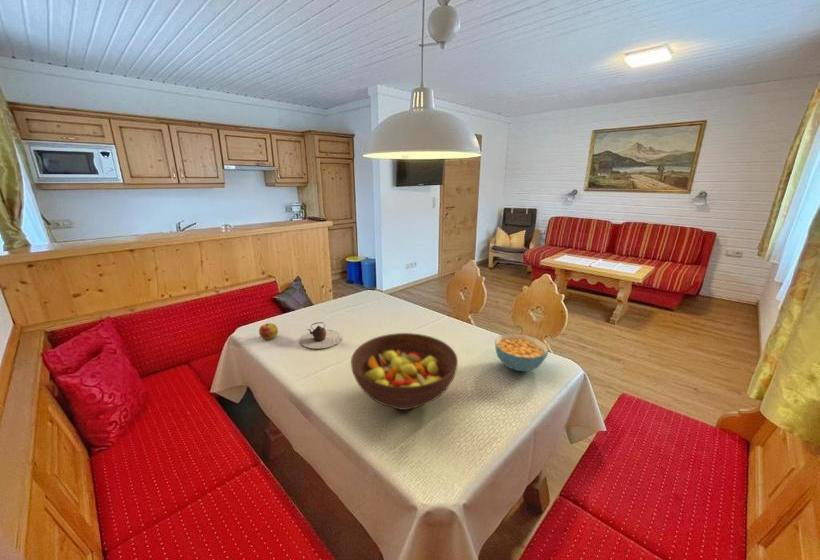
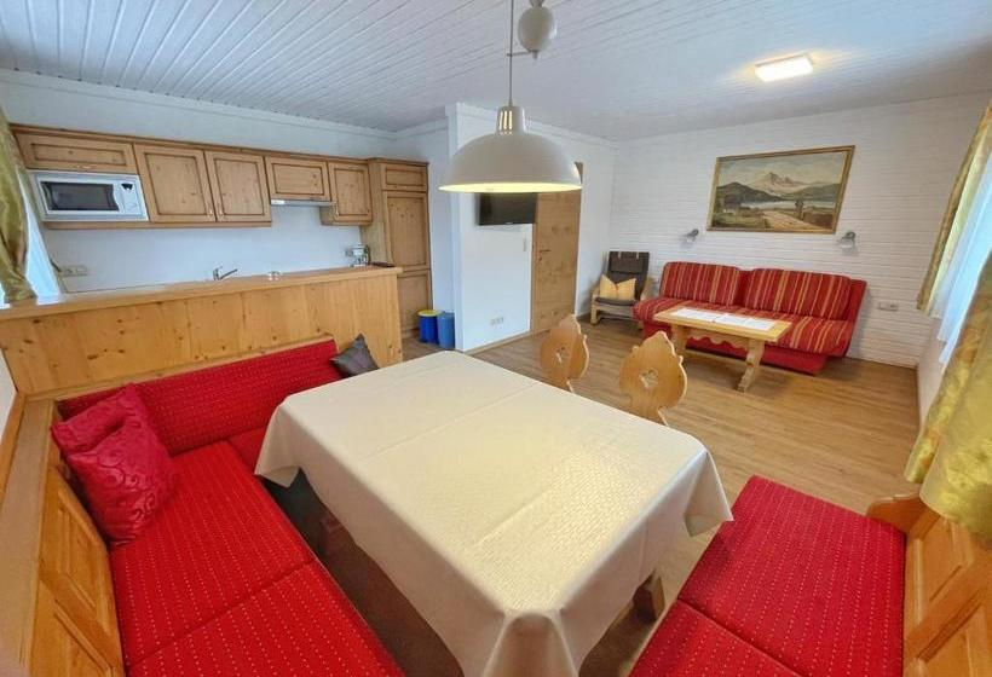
- teapot (320, 330)
- apple (268, 330)
- fruit bowl (404, 377)
- cereal bowl (519, 356)
